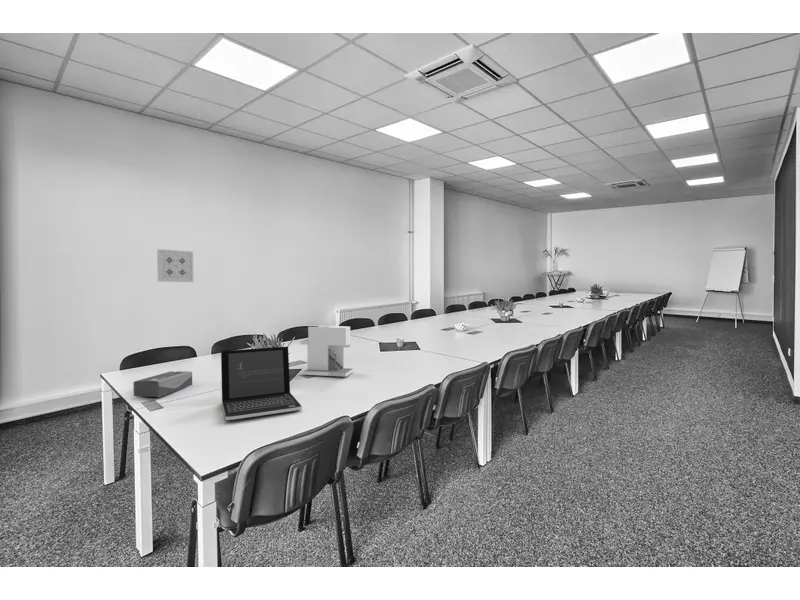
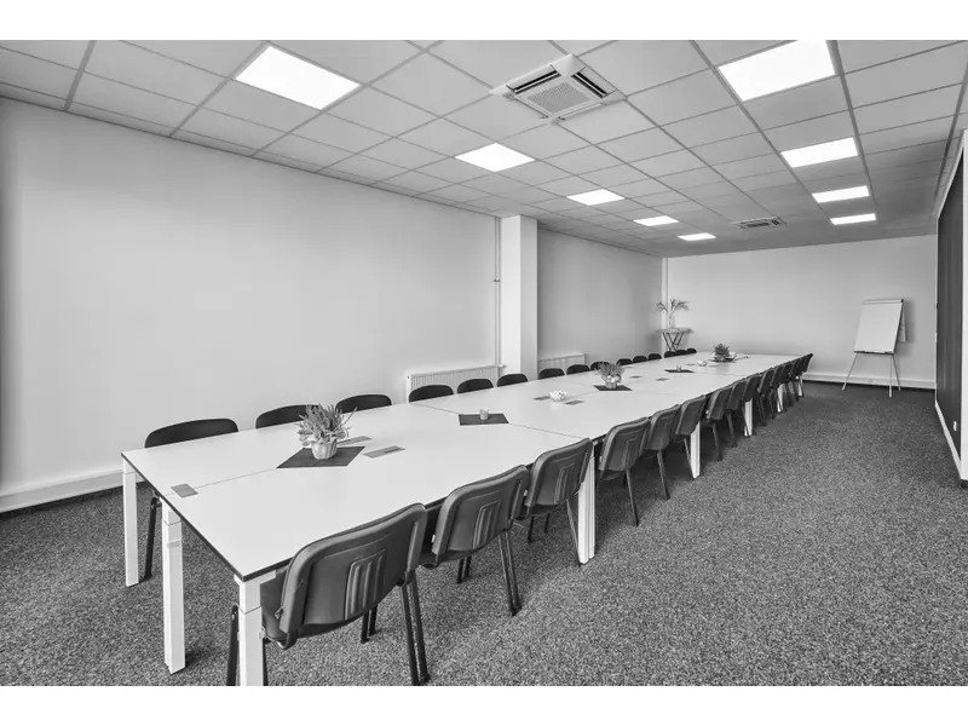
- architectural model (326, 349)
- tissue box (164, 383)
- wall art (175, 266)
- laptop (260, 379)
